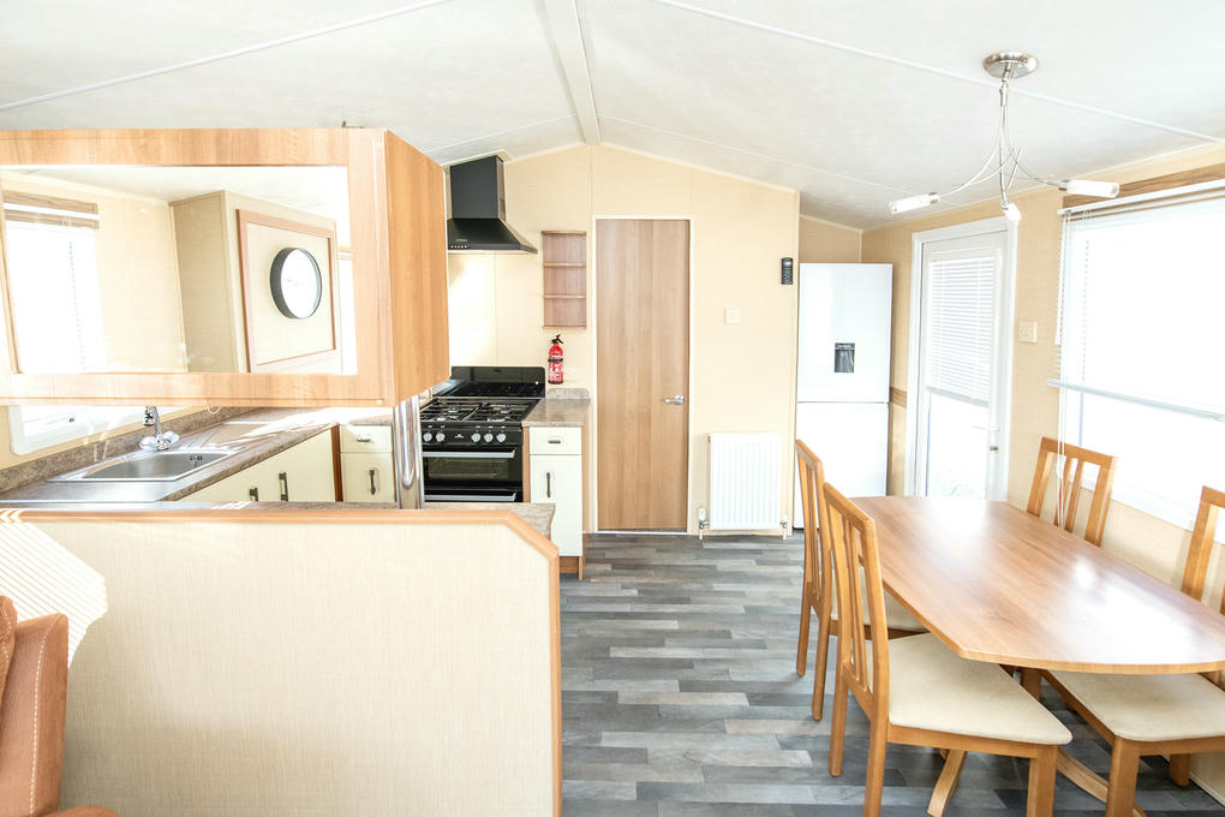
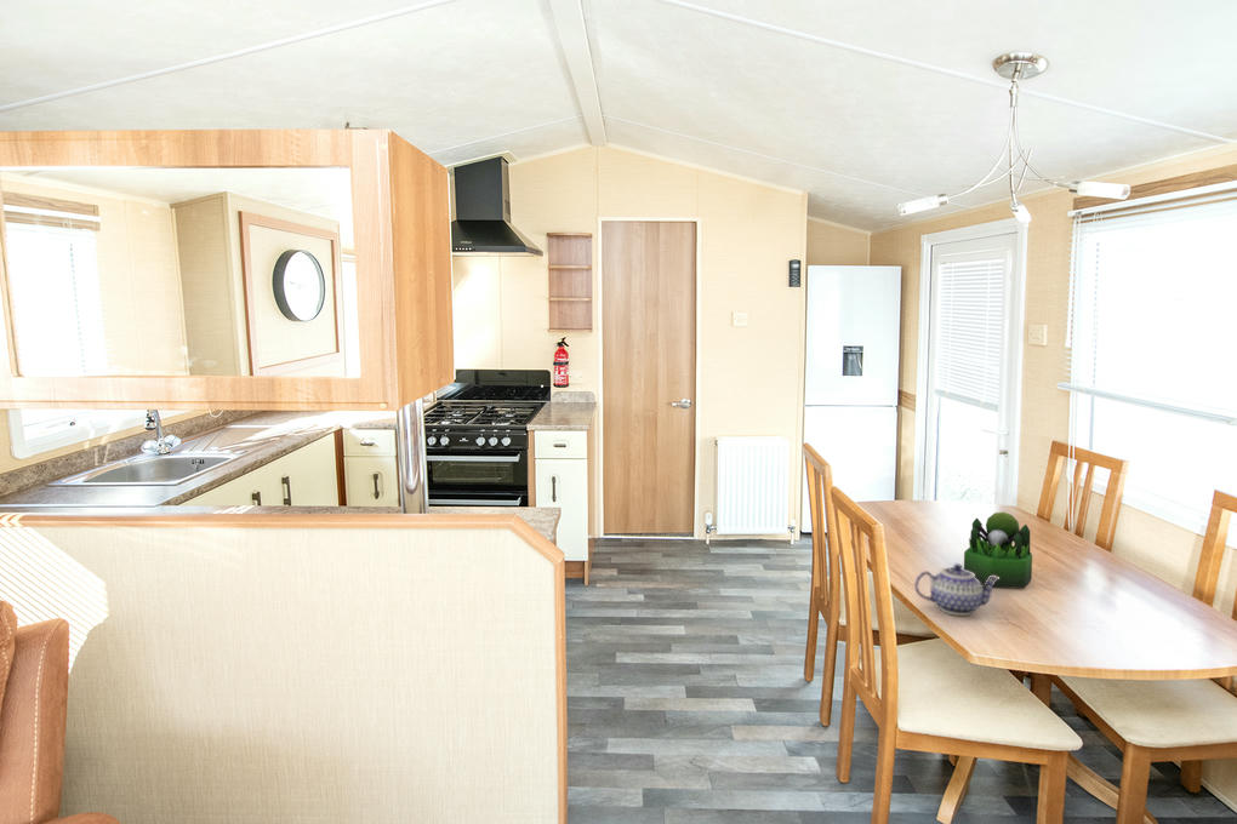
+ plant (998, 547)
+ teapot (957, 586)
